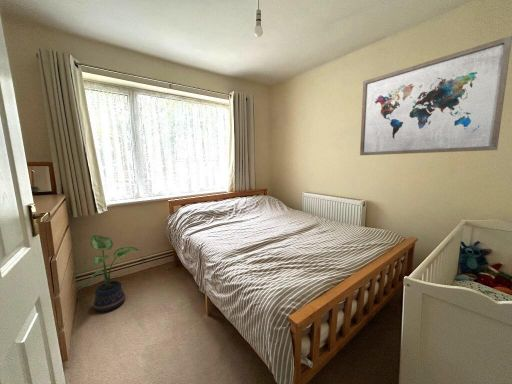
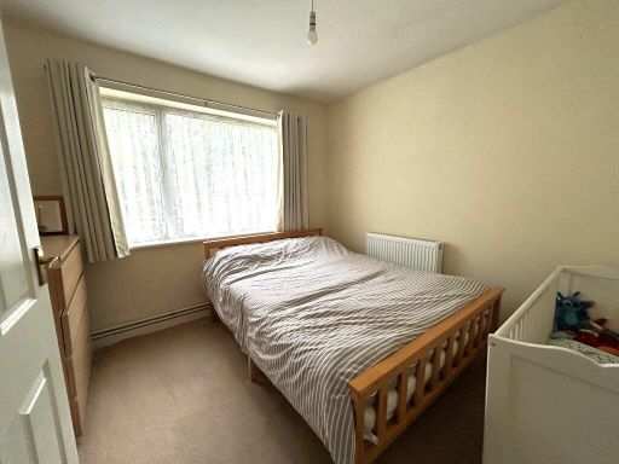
- potted plant (110, 270)
- wall art (418, 109)
